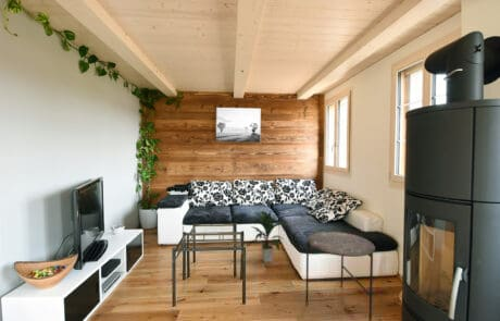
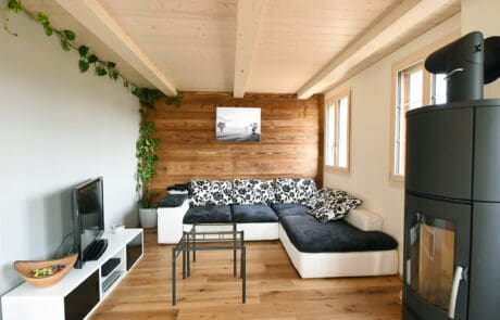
- side table (341, 272)
- indoor plant (265, 235)
